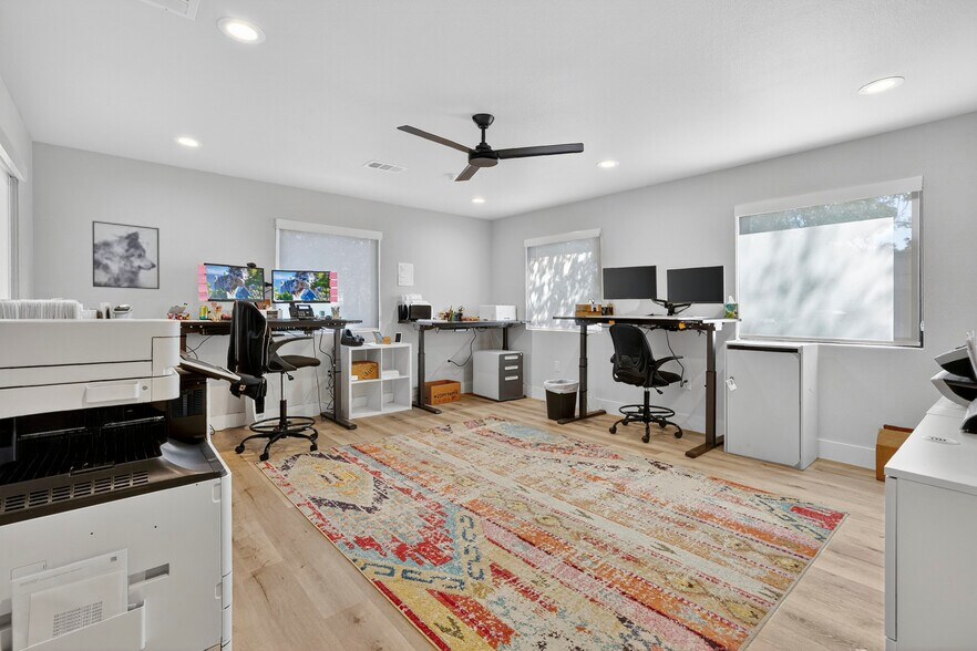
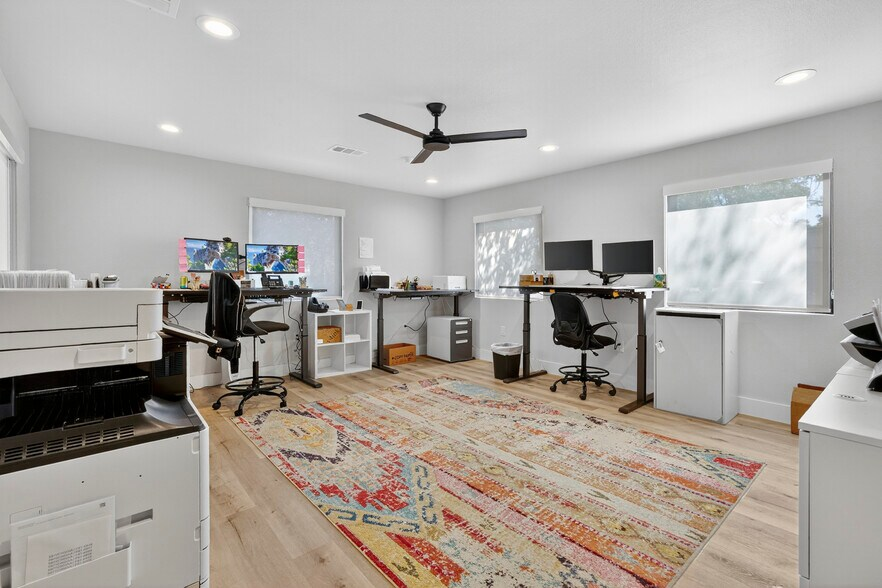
- wall art (126, 256)
